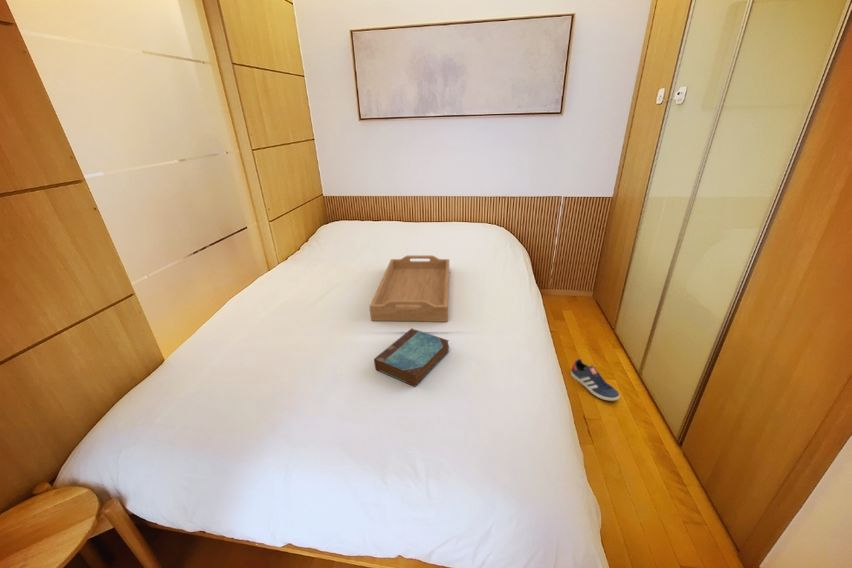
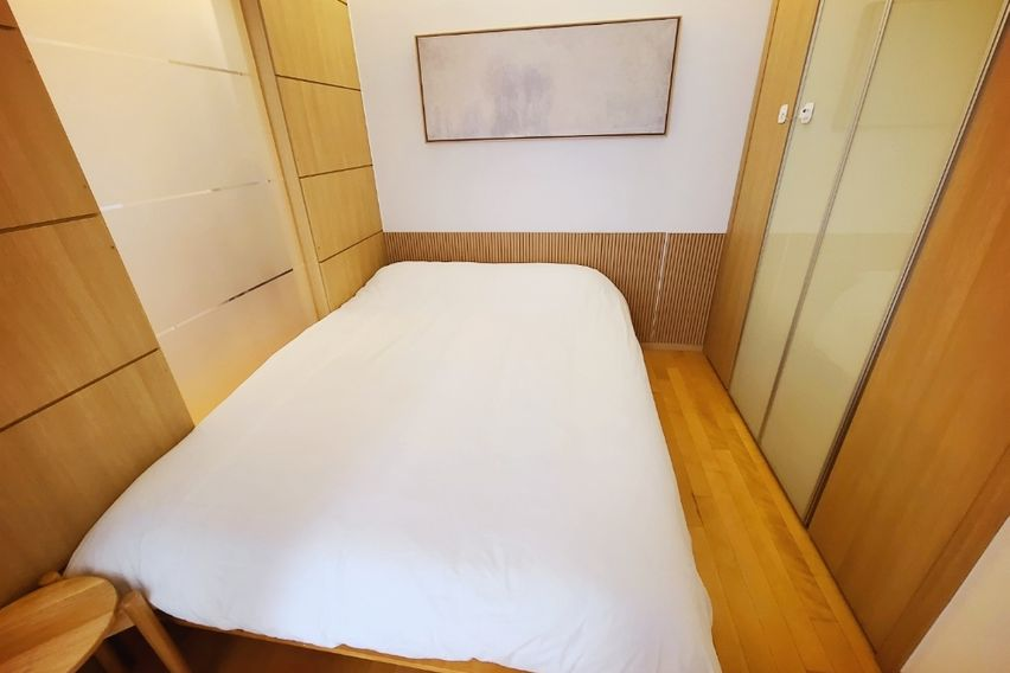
- book (413, 354)
- sneaker (594, 378)
- serving tray (415, 283)
